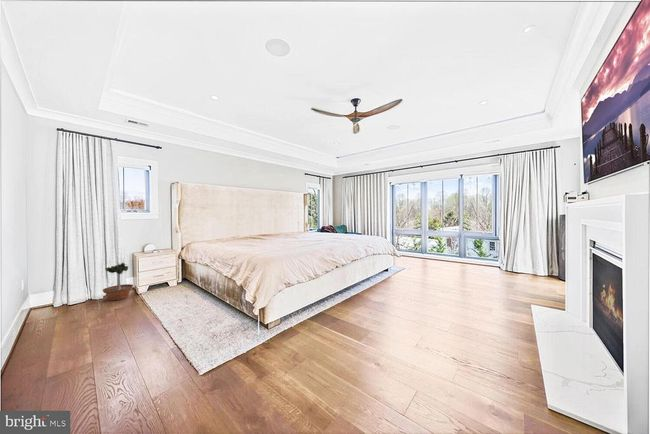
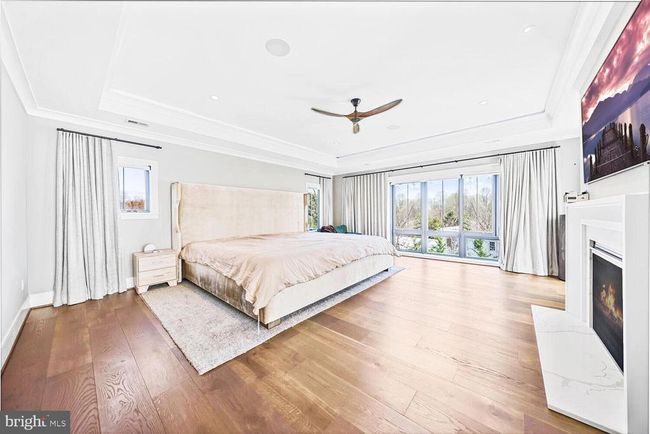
- potted tree (118, 279)
